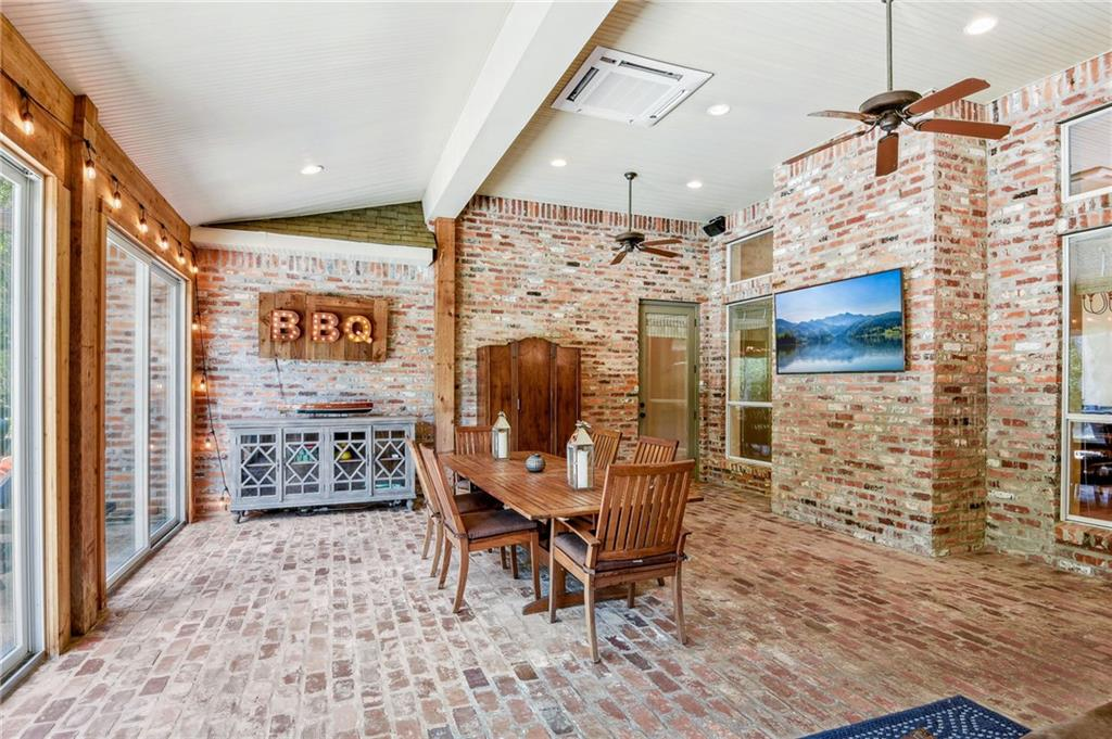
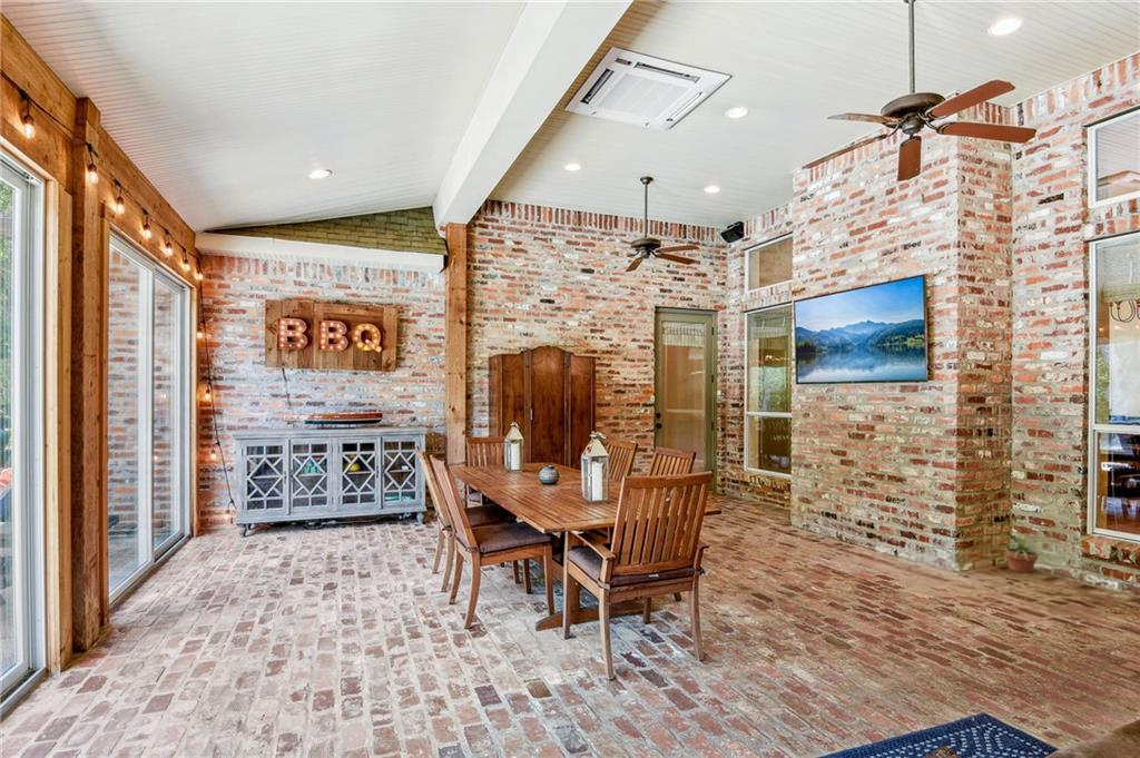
+ potted plant (1021, 552)
